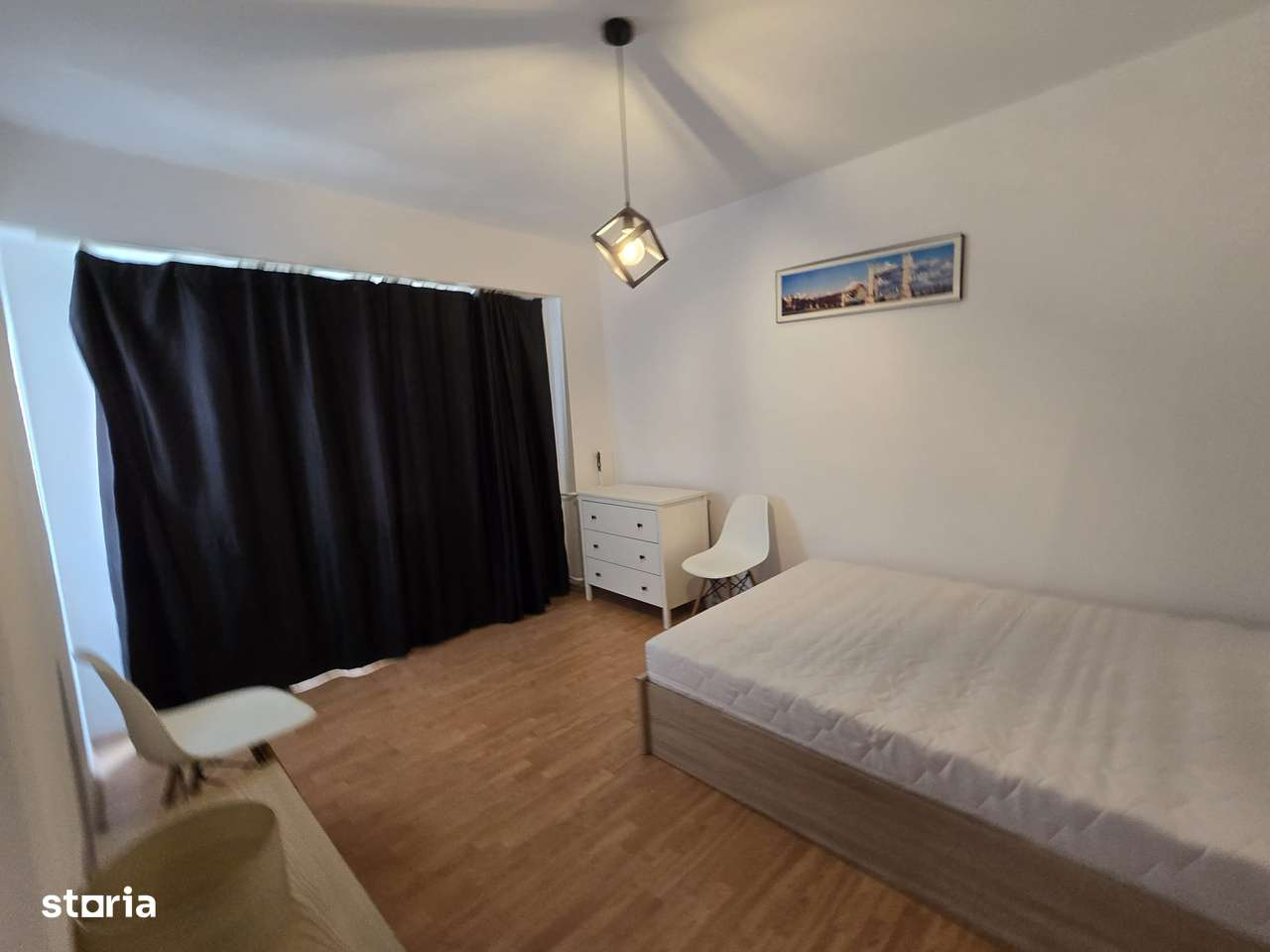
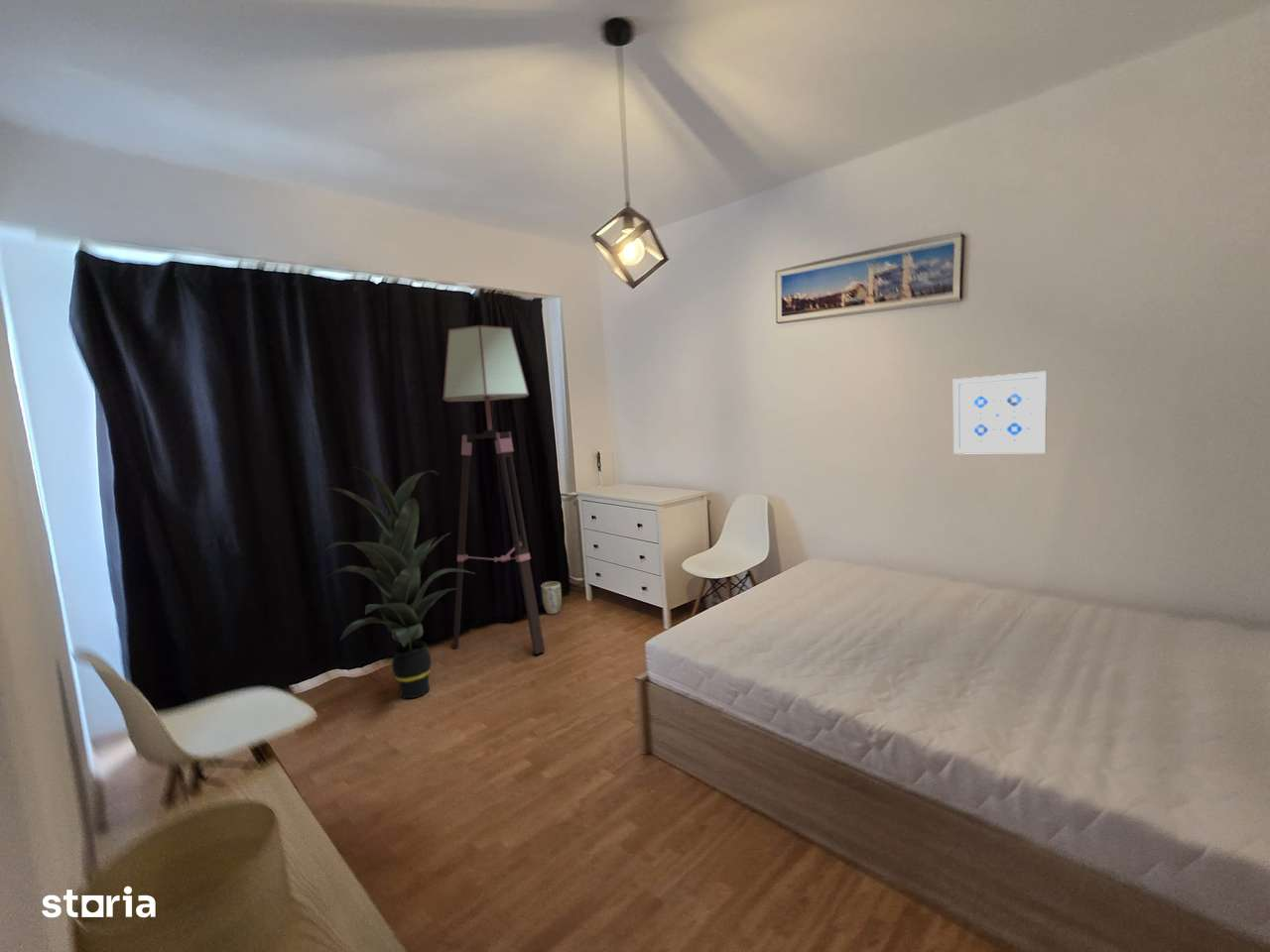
+ floor lamp (504, 488)
+ plant pot (552, 598)
+ wall art (997, 415)
+ indoor plant (391, 581)
